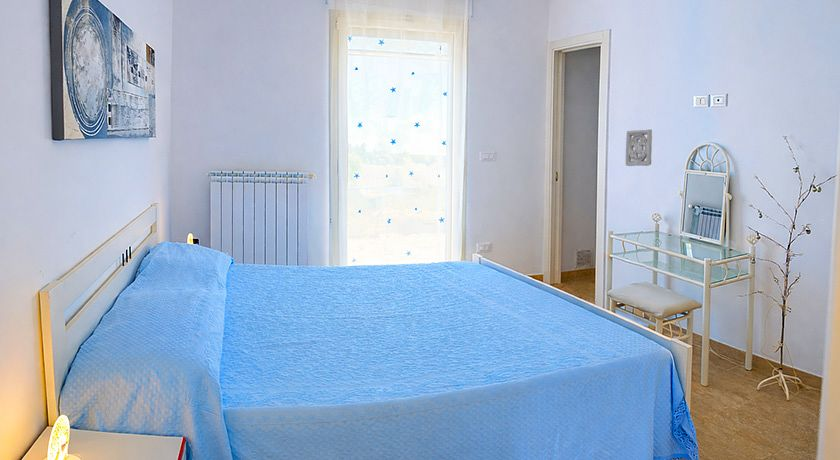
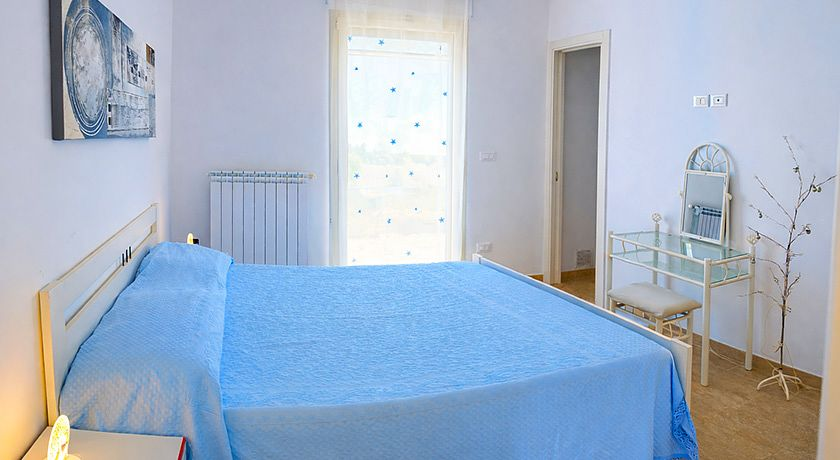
- wall ornament (638, 148)
